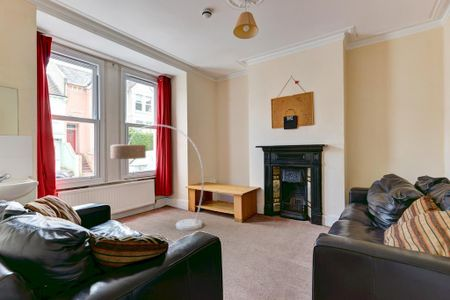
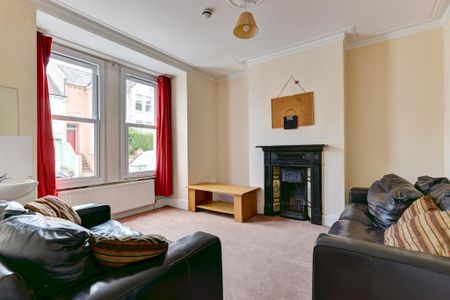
- floor lamp (145, 157)
